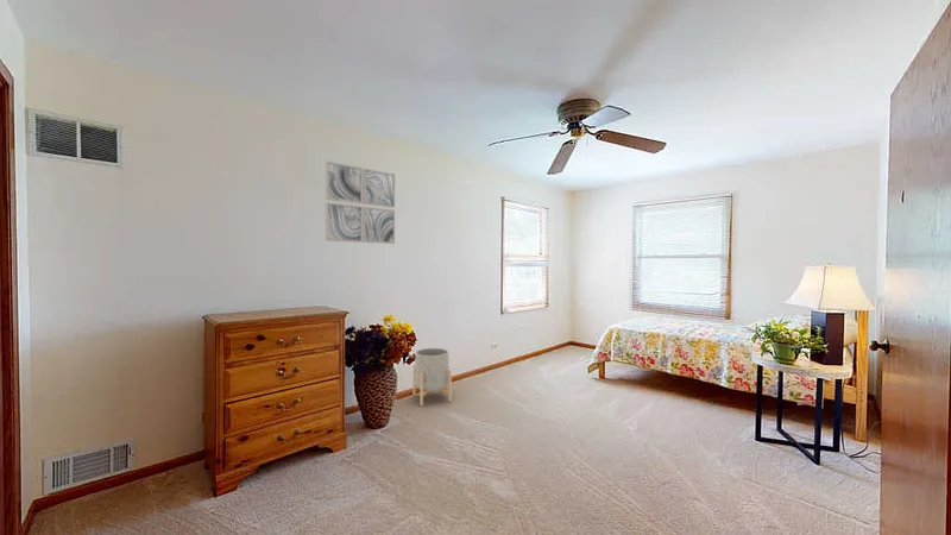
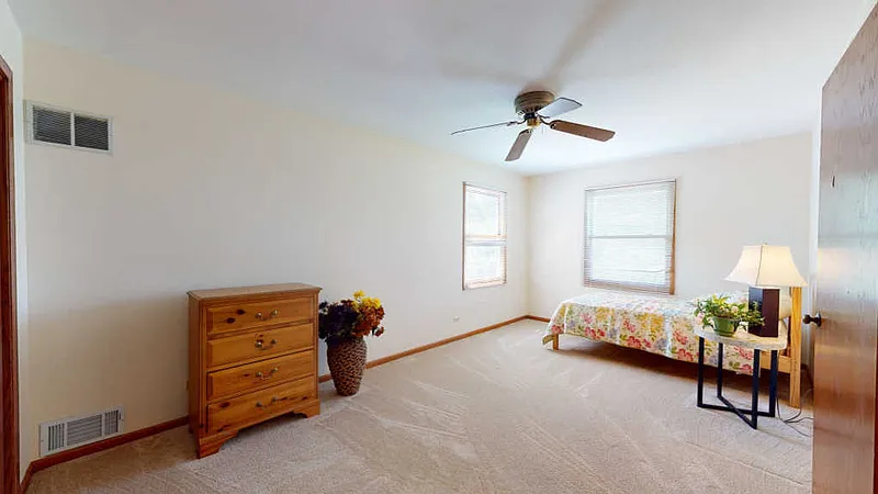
- wall art (361, 206)
- planter (432, 374)
